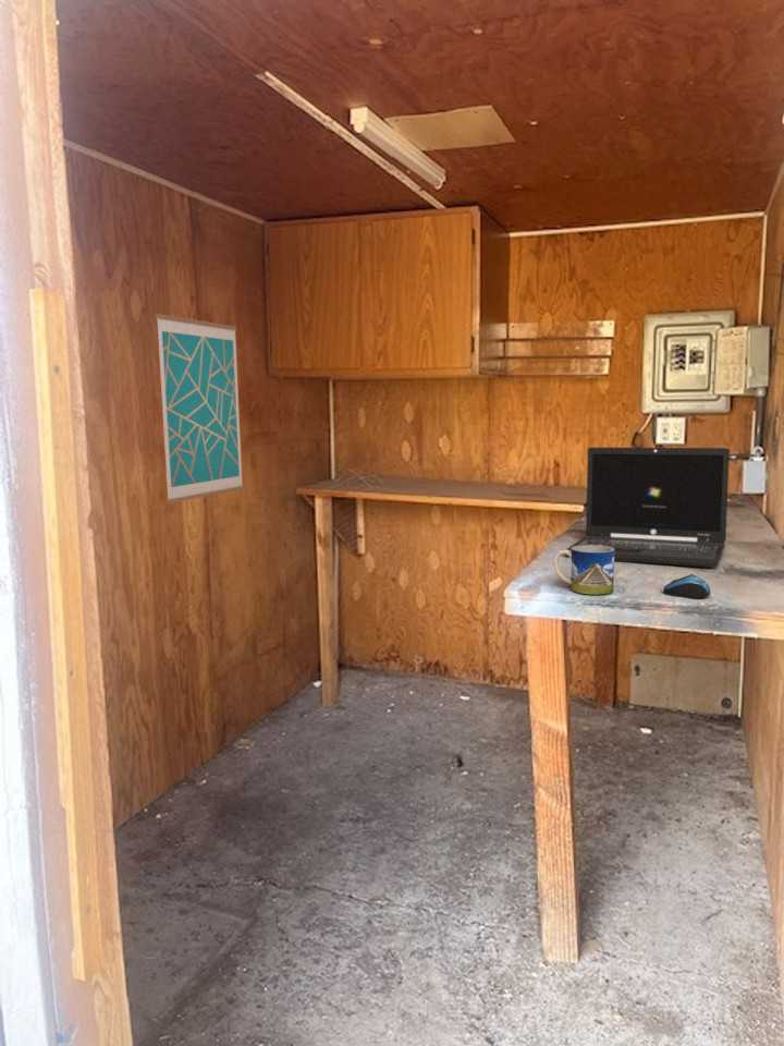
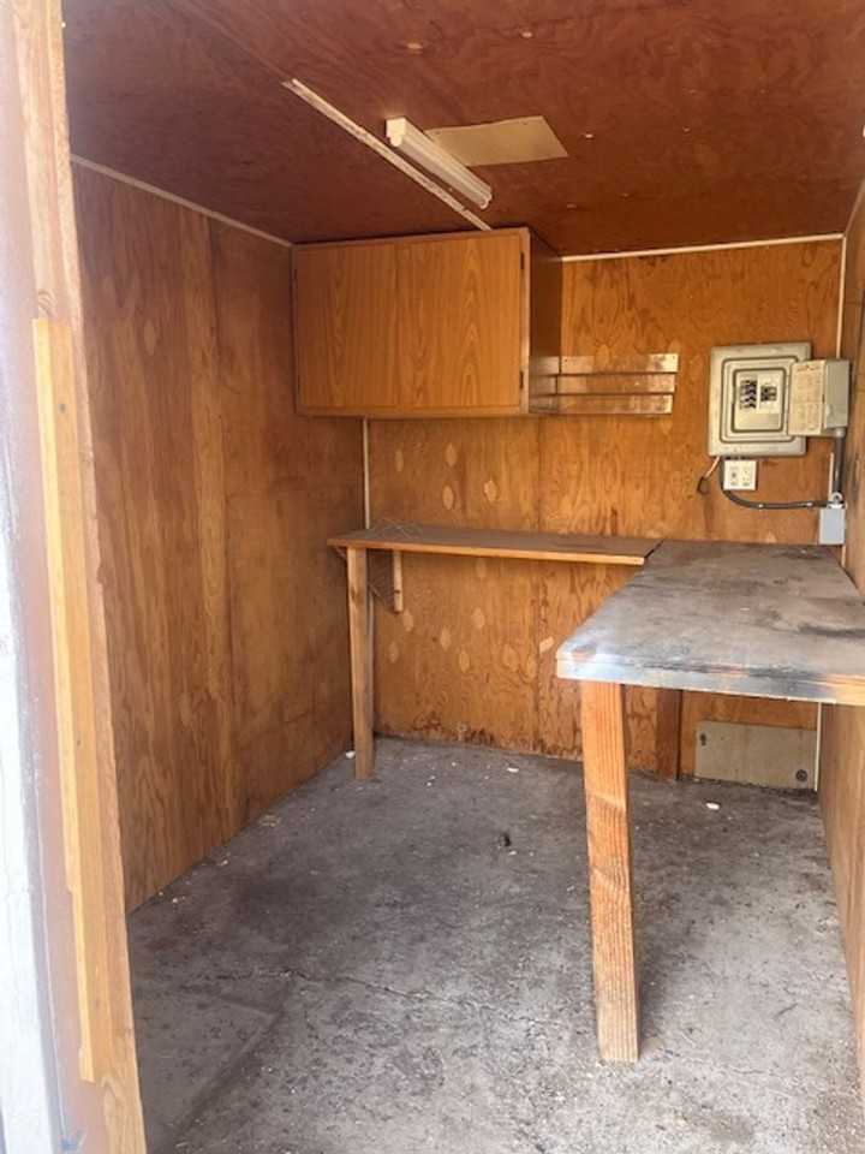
- wall art (204, 409)
- computer mouse (686, 584)
- laptop (647, 502)
- mug (583, 568)
